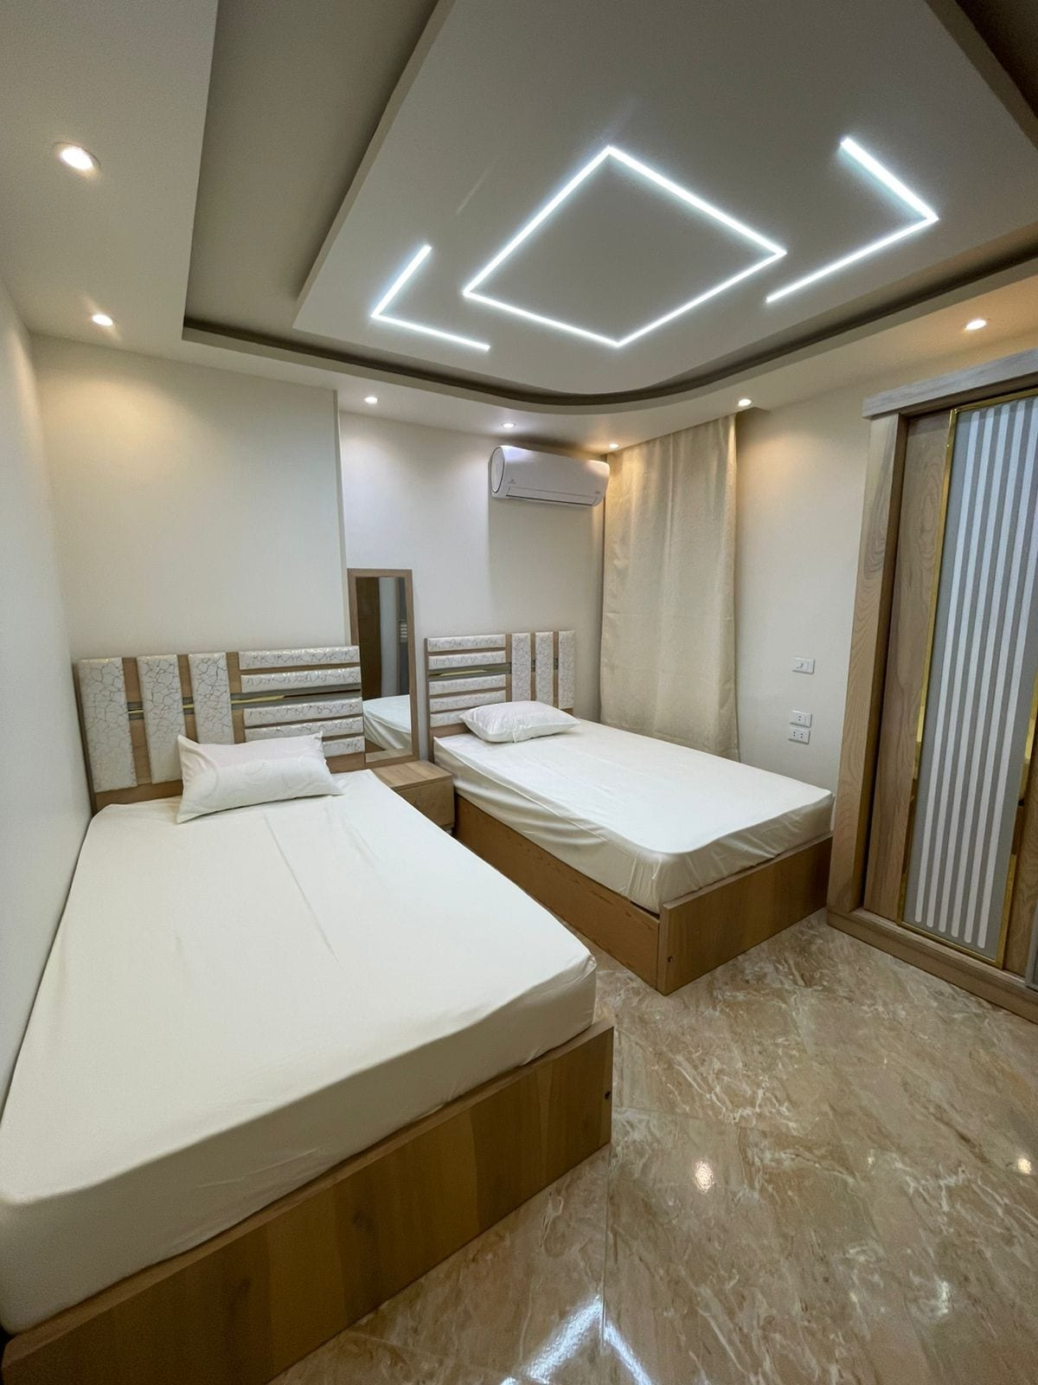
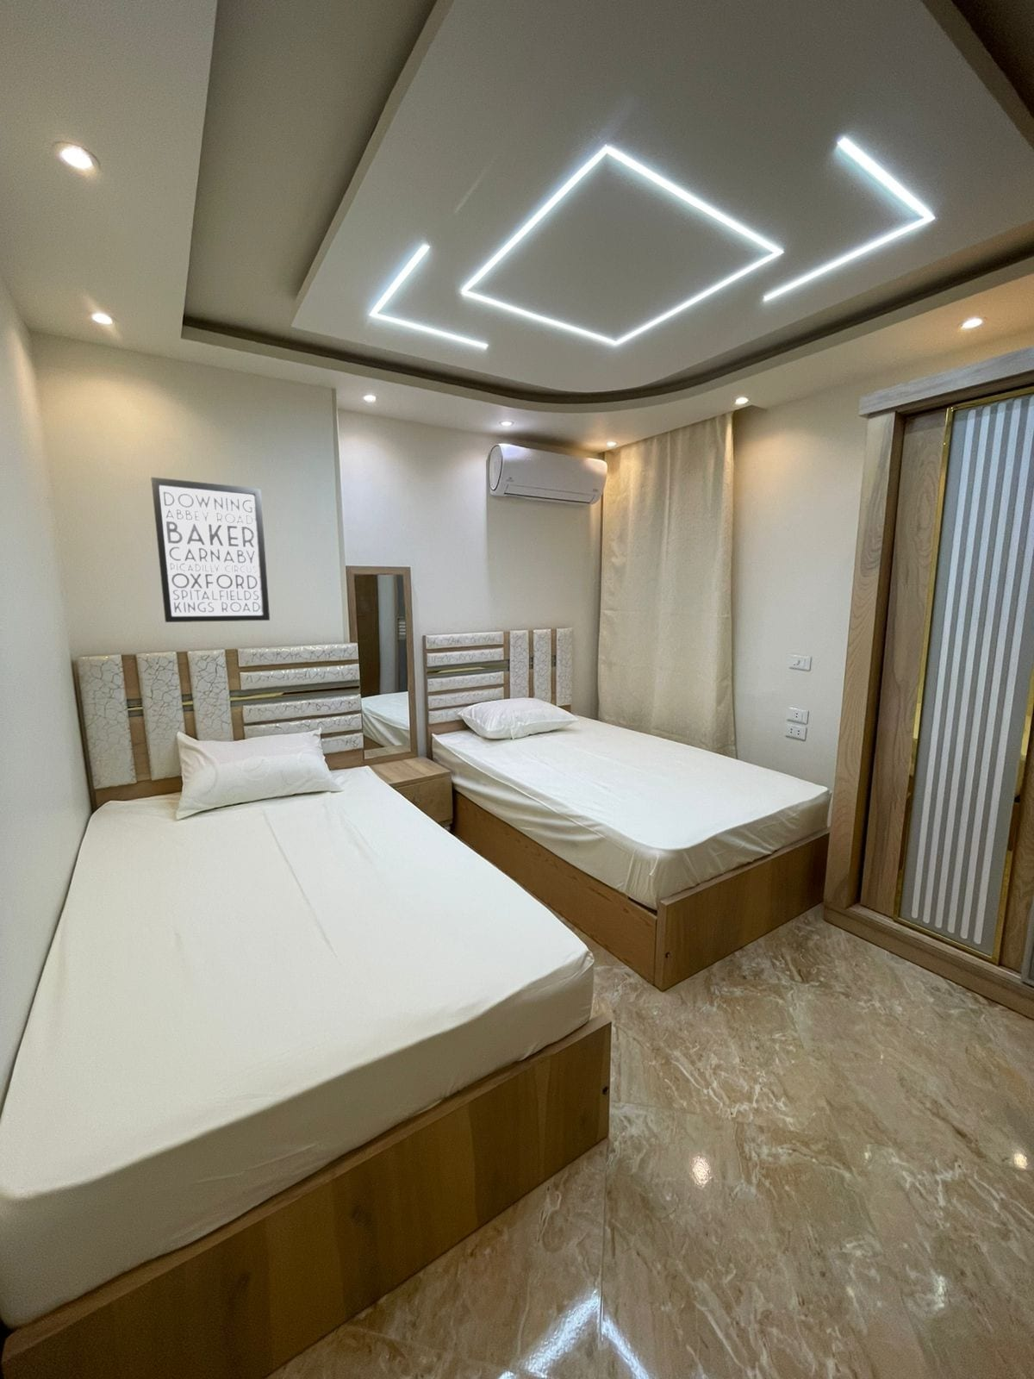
+ wall art (214, 554)
